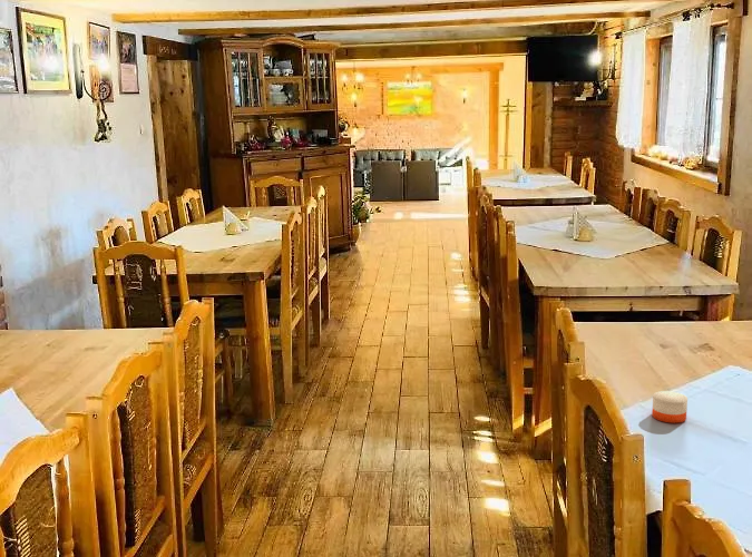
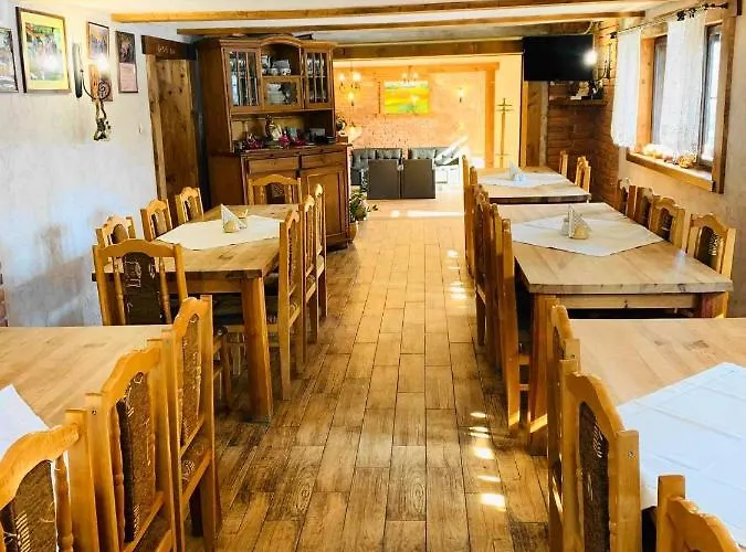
- candle (670, 395)
